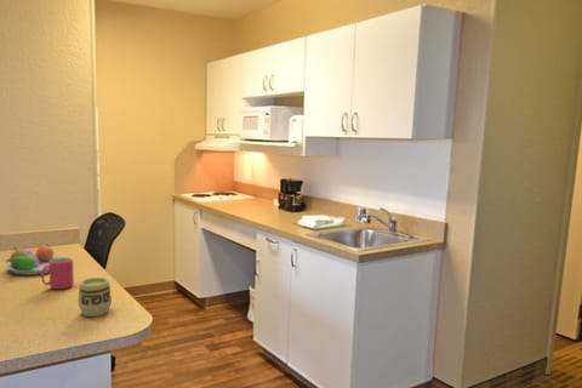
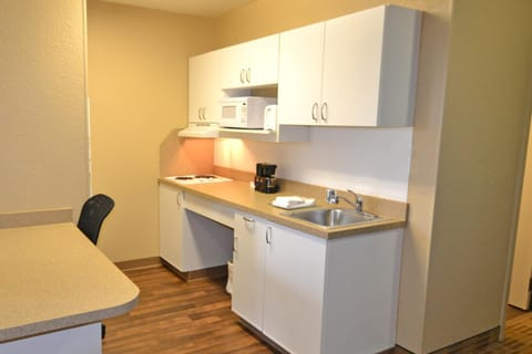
- mug (57, 274)
- cup (95, 296)
- fruit bowl (35, 257)
